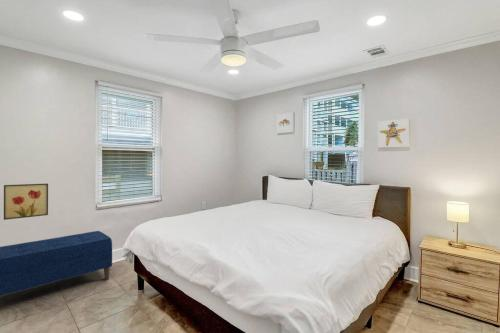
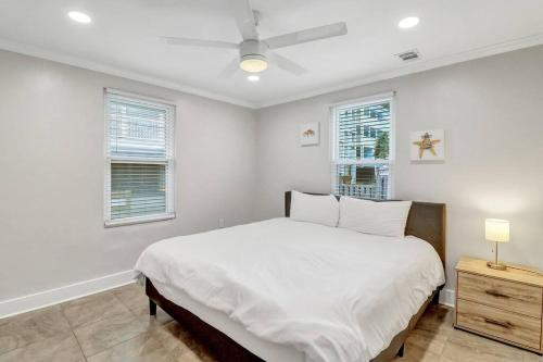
- bench (52, 265)
- wall art (26, 200)
